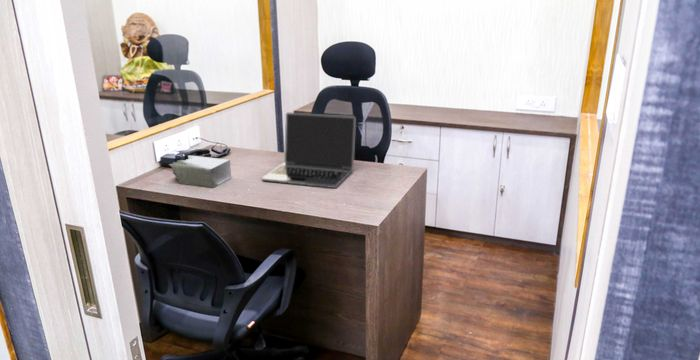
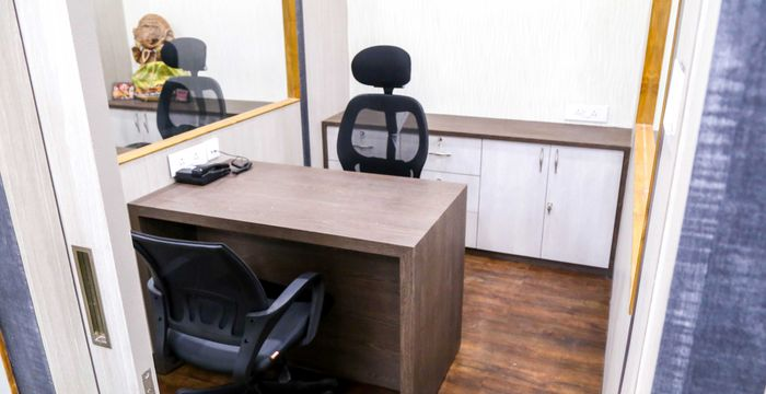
- laptop (309, 148)
- tissue box (197, 170)
